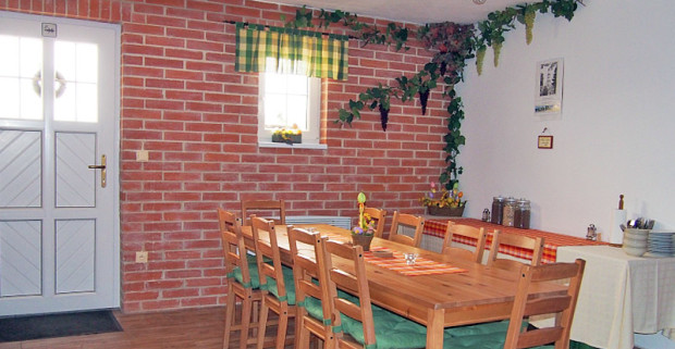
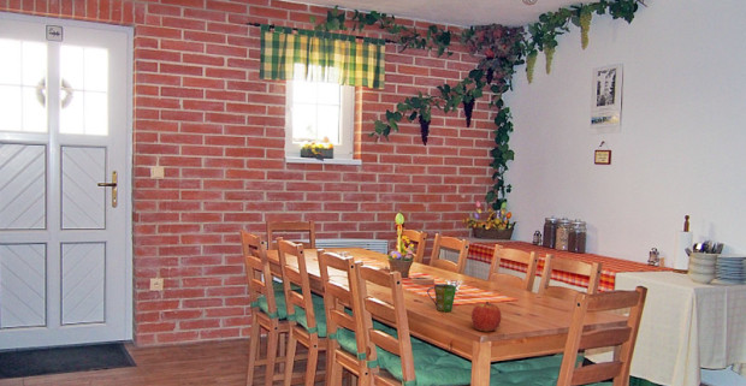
+ cup (440, 297)
+ apple (486, 315)
